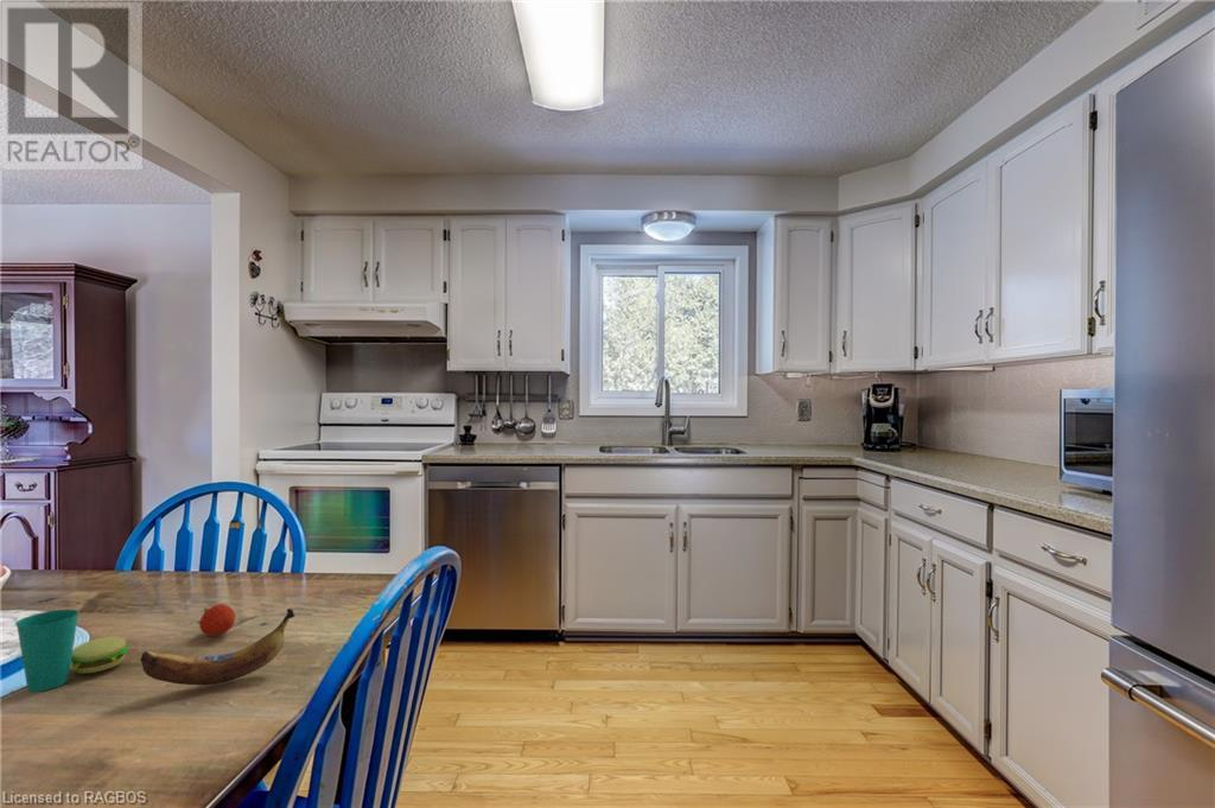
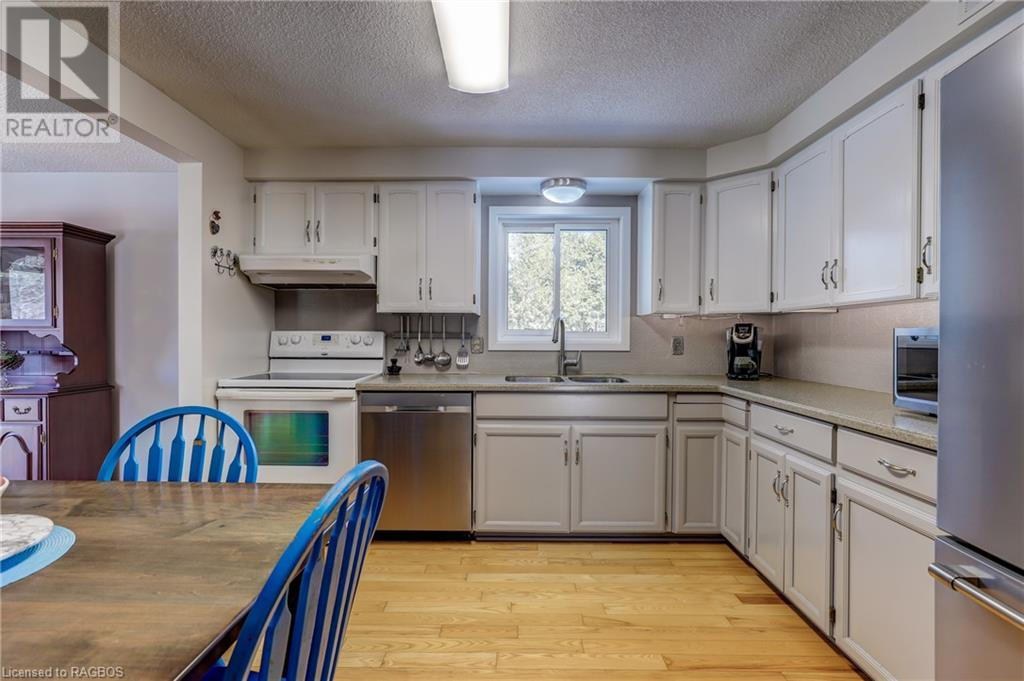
- fruit (217, 619)
- cup (72, 642)
- banana (224, 654)
